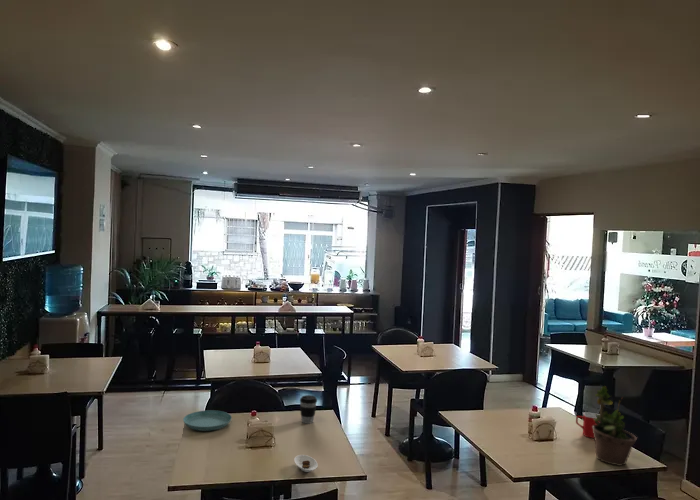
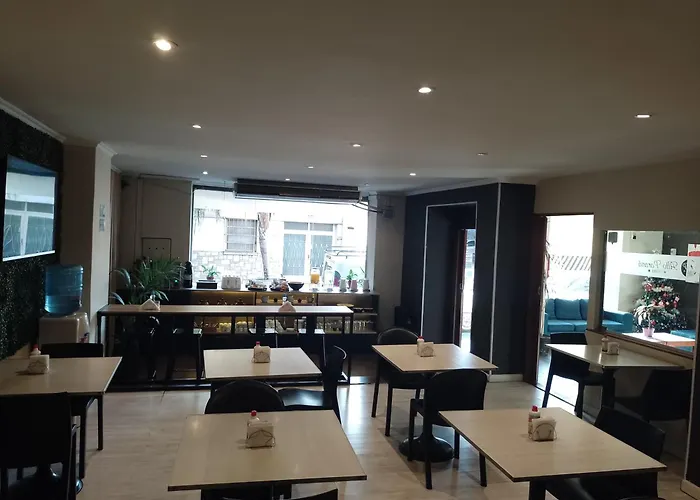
- potted plant (614, 422)
- coffee cup (308, 409)
- mug (588, 424)
- saucer (207, 421)
- saucer (305, 464)
